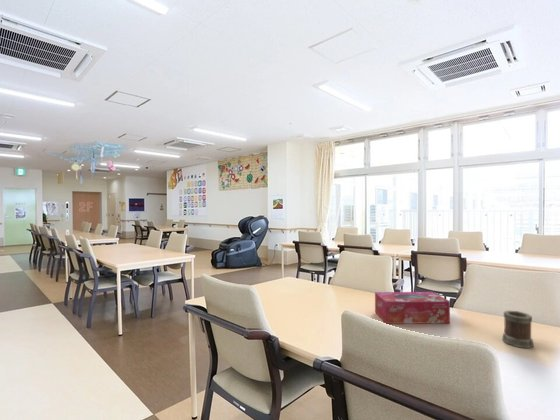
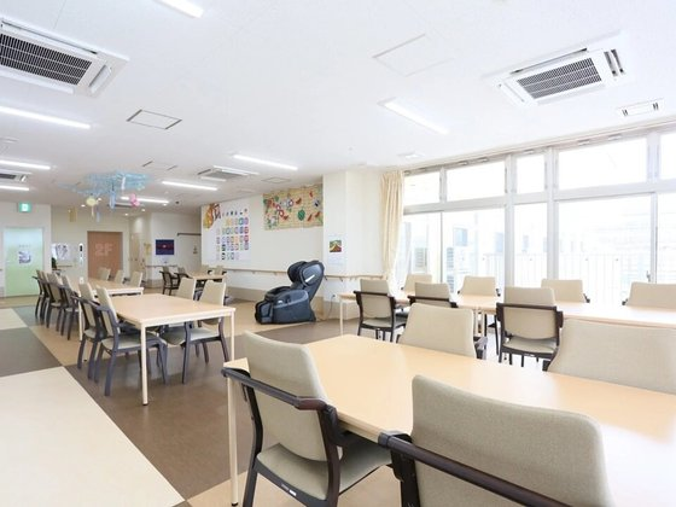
- mug (517, 327)
- tissue box (410, 306)
